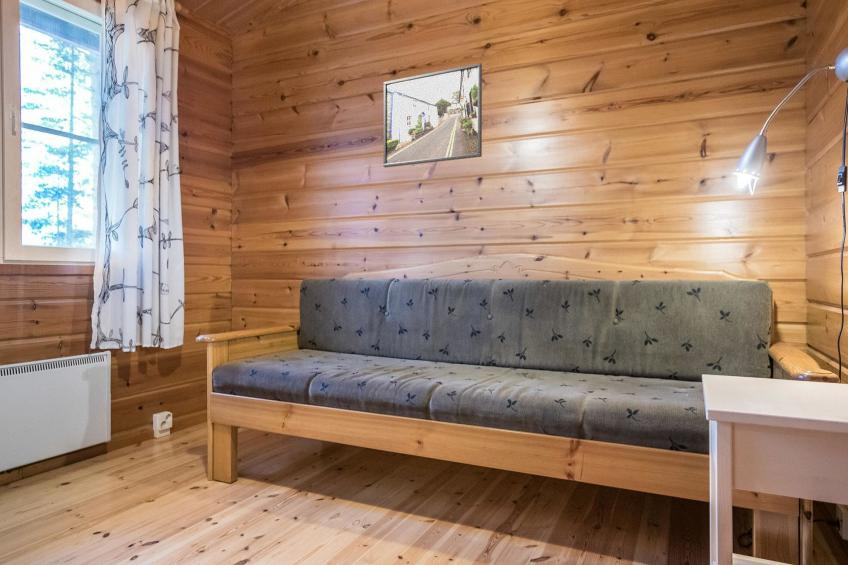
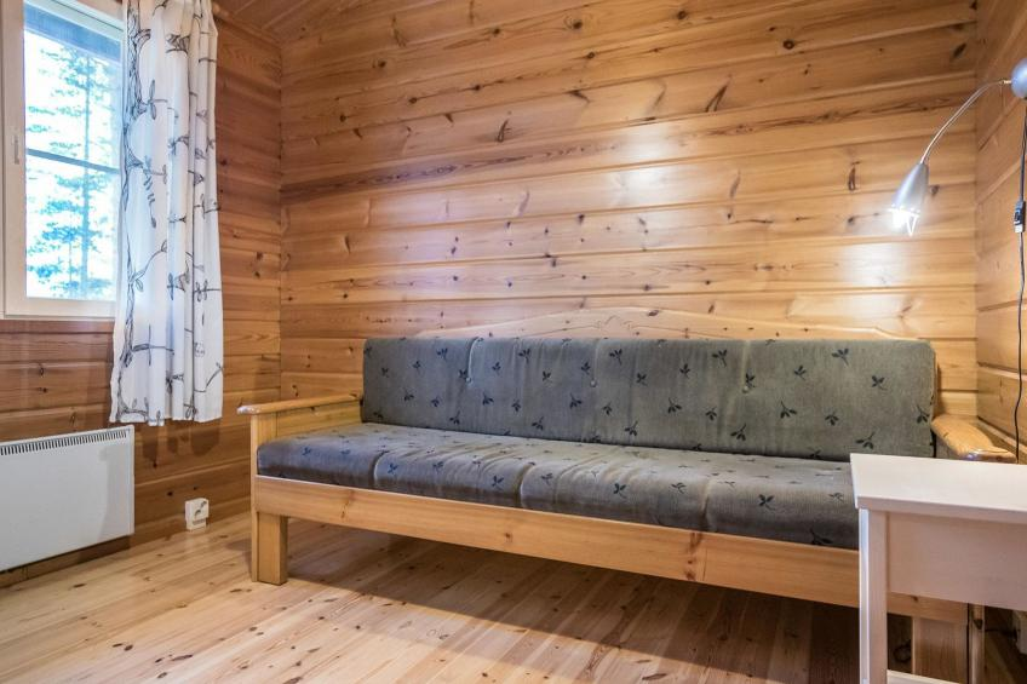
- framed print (430, 117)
